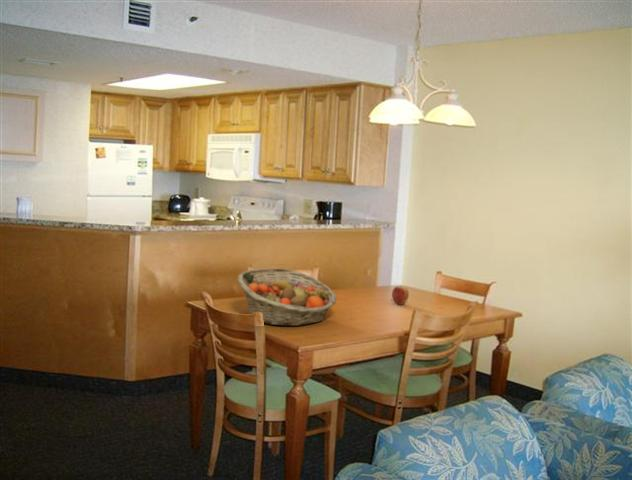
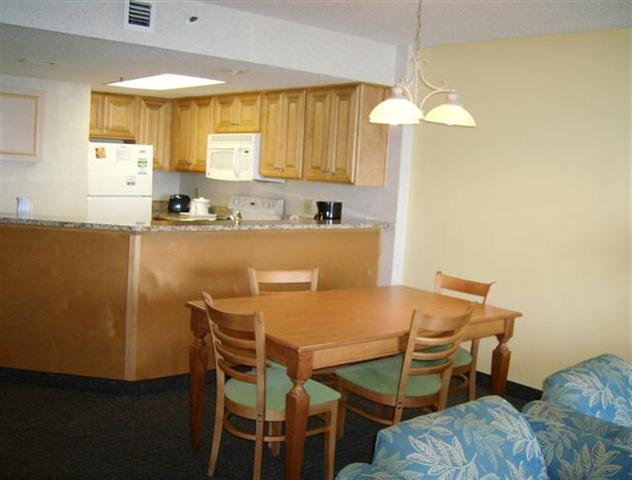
- apple (400, 294)
- fruit basket (286, 296)
